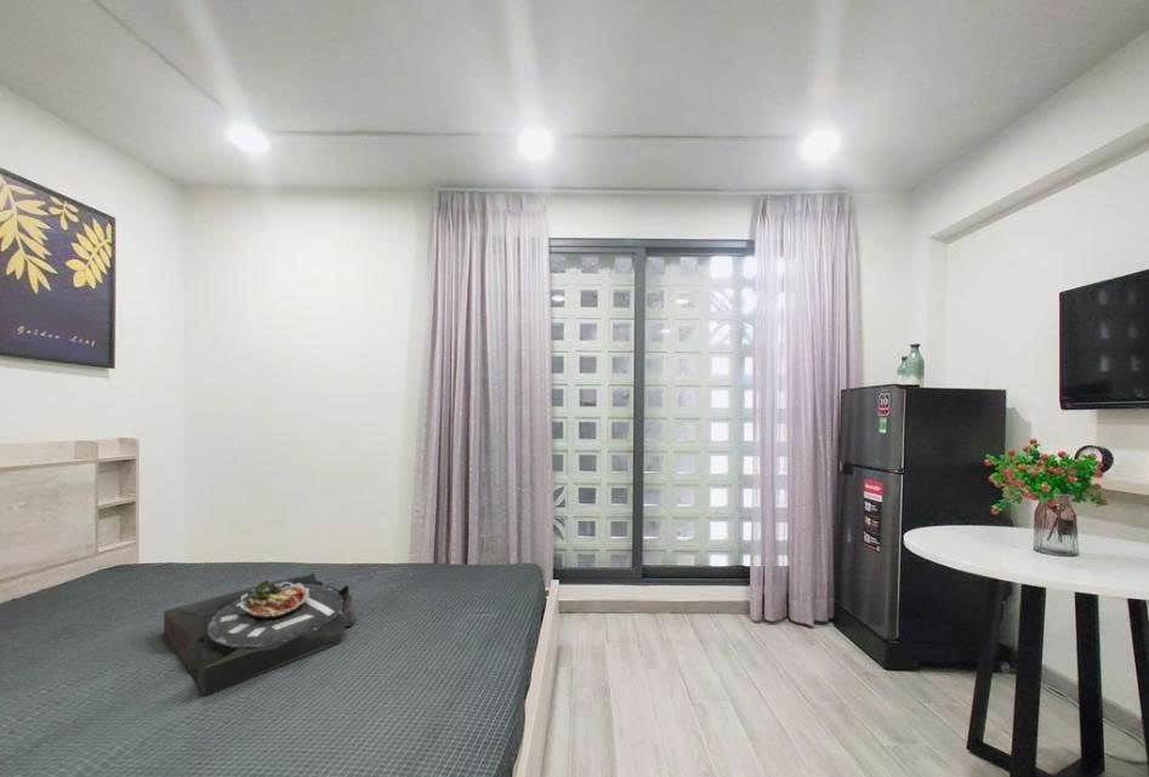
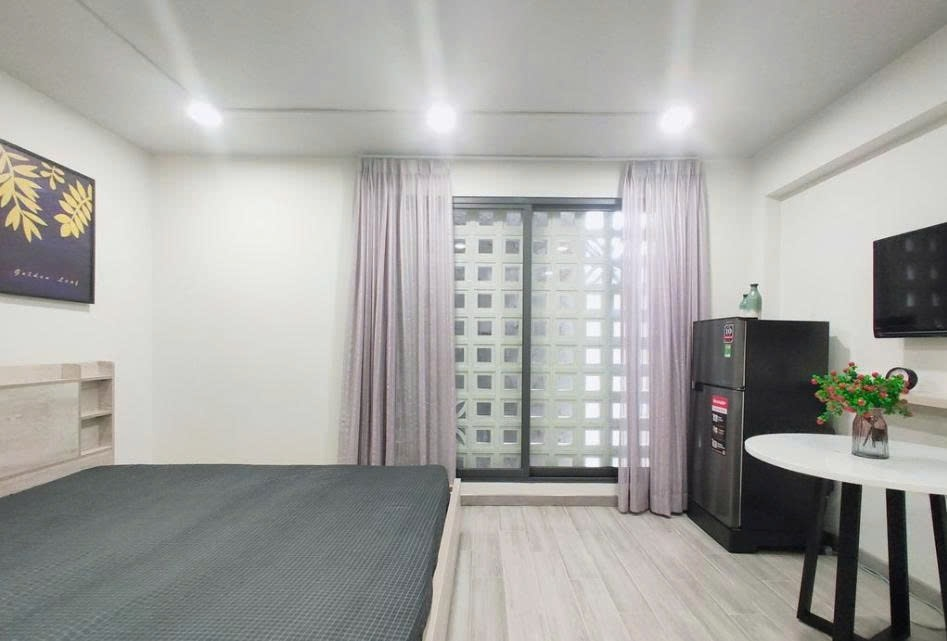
- serving tray (269, 606)
